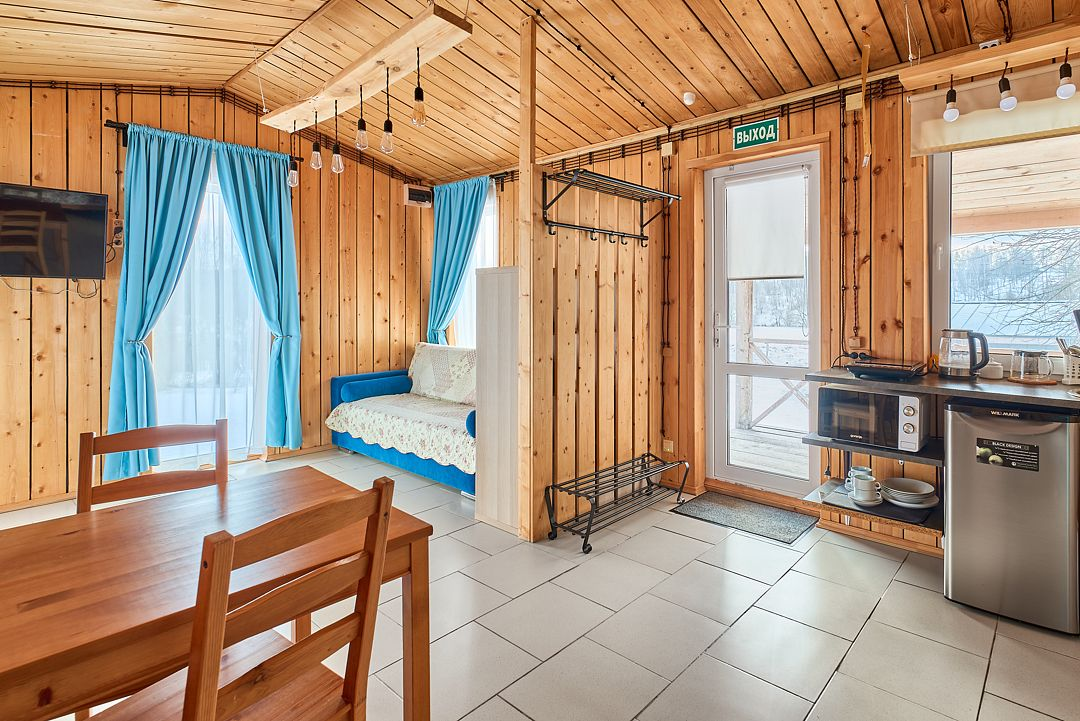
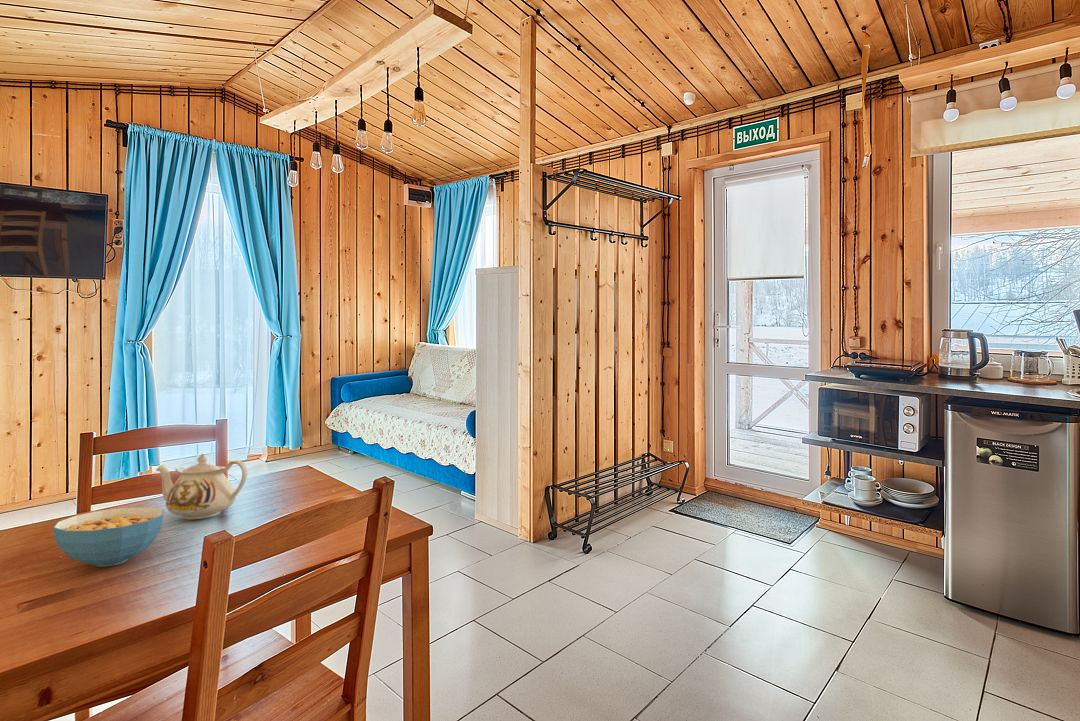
+ teapot (201, 484)
+ cereal bowl (111, 540)
